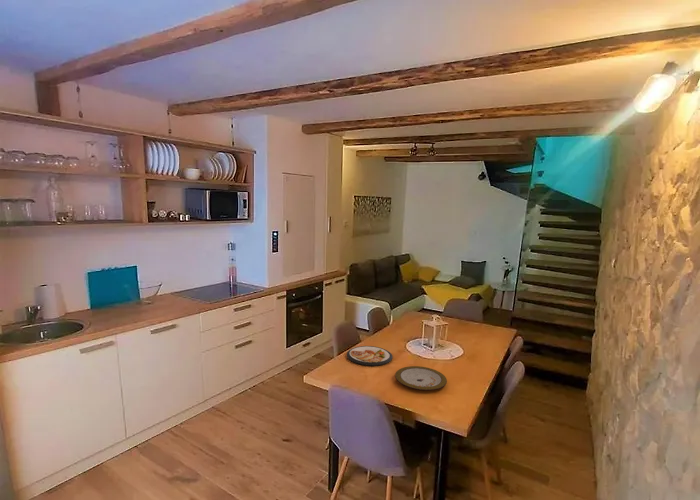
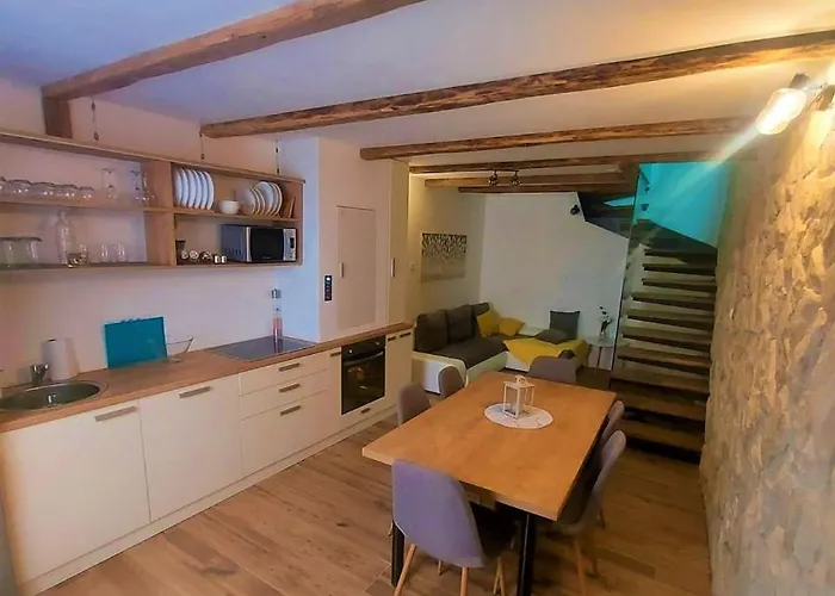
- dish (369, 354)
- plate (420, 379)
